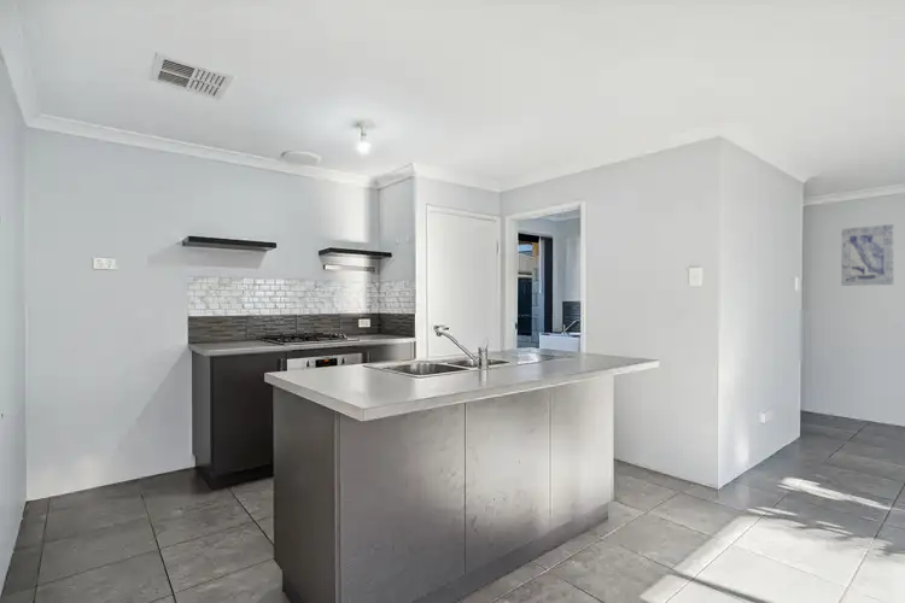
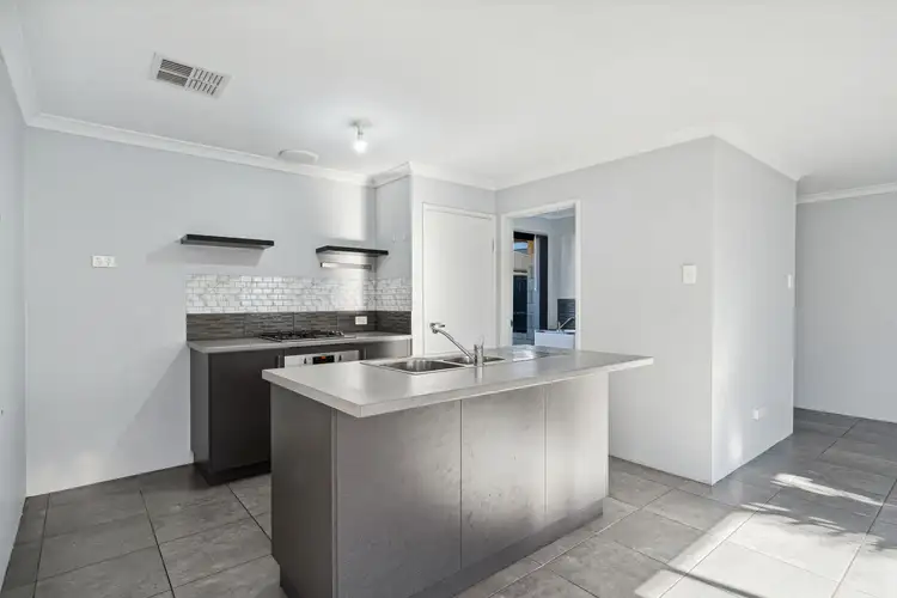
- wall art (866, 256)
